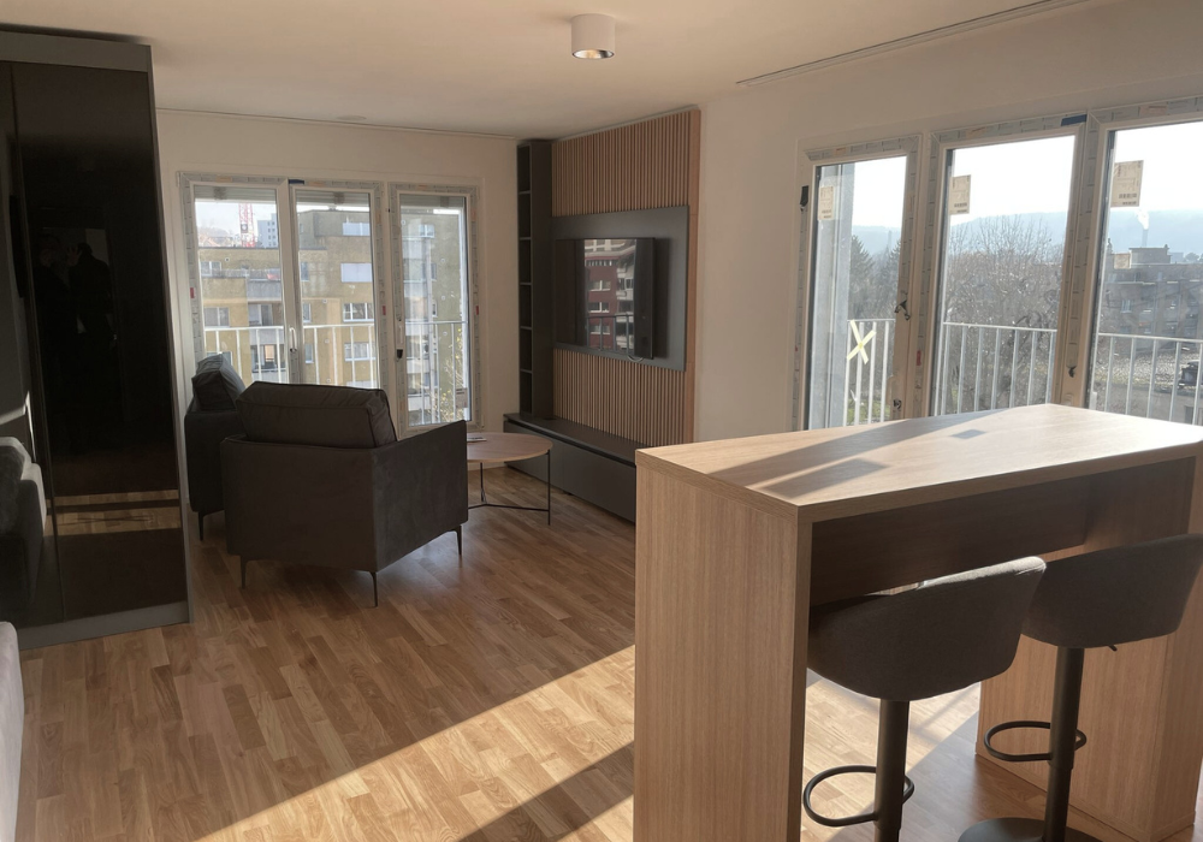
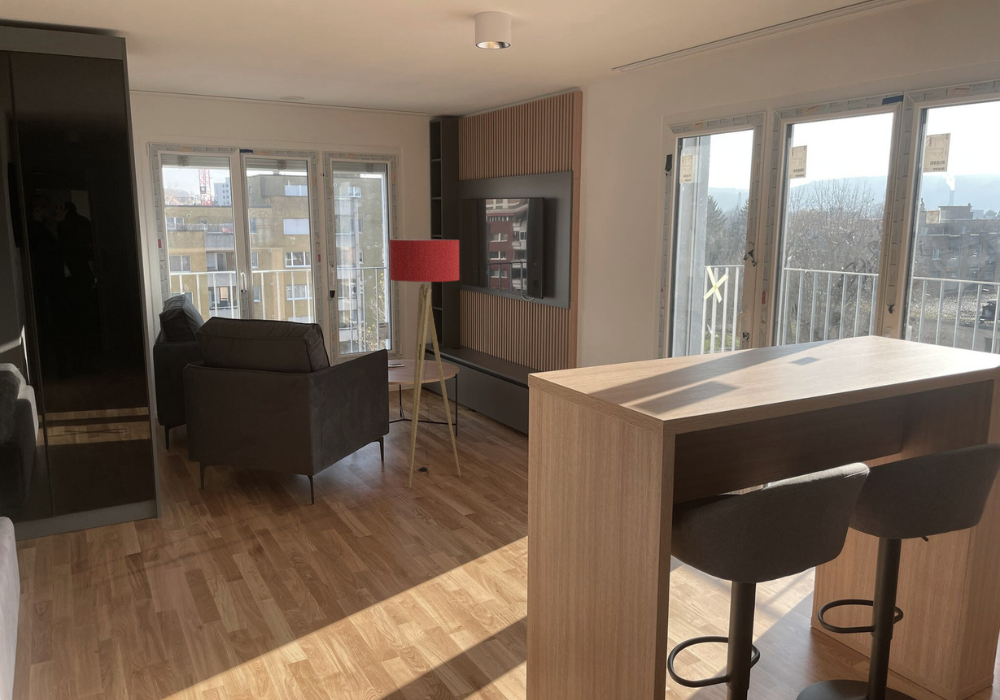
+ floor lamp (426, 362)
